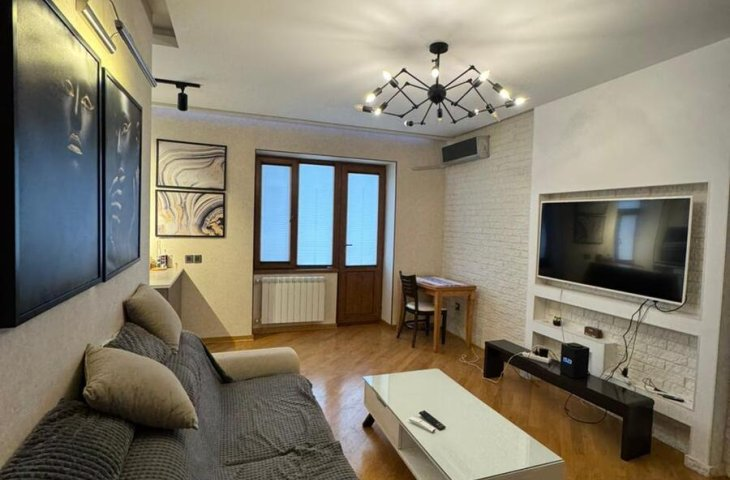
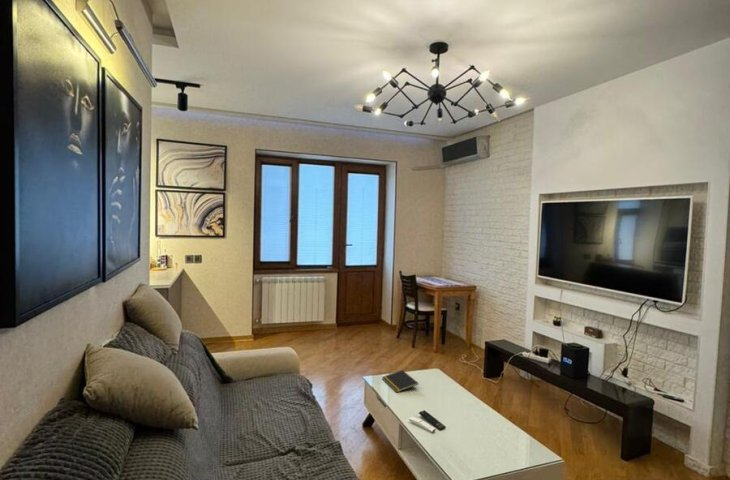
+ notepad (399, 380)
